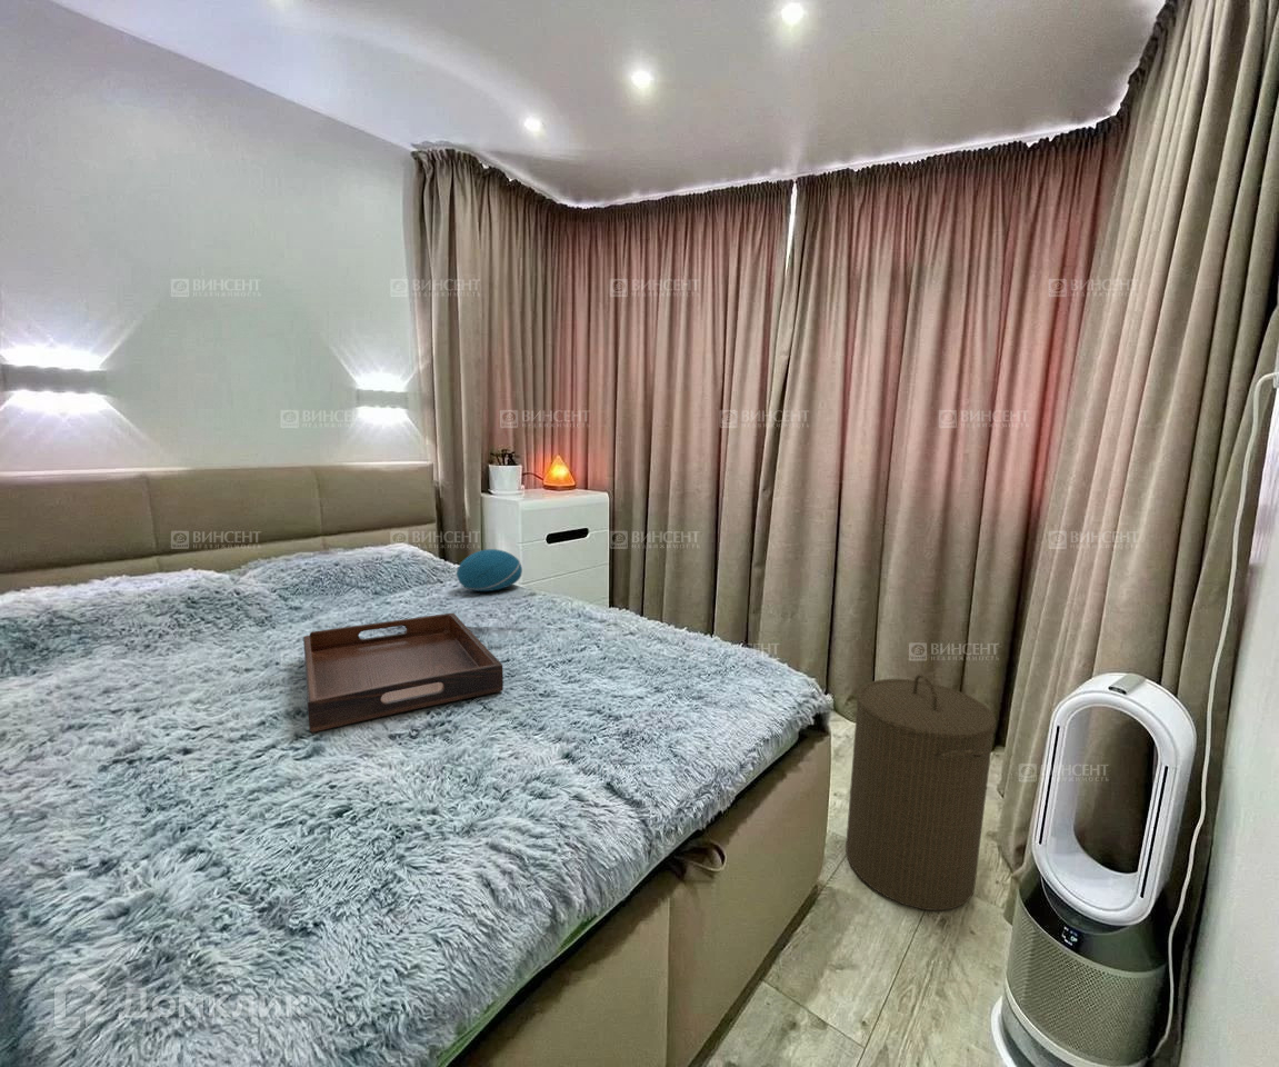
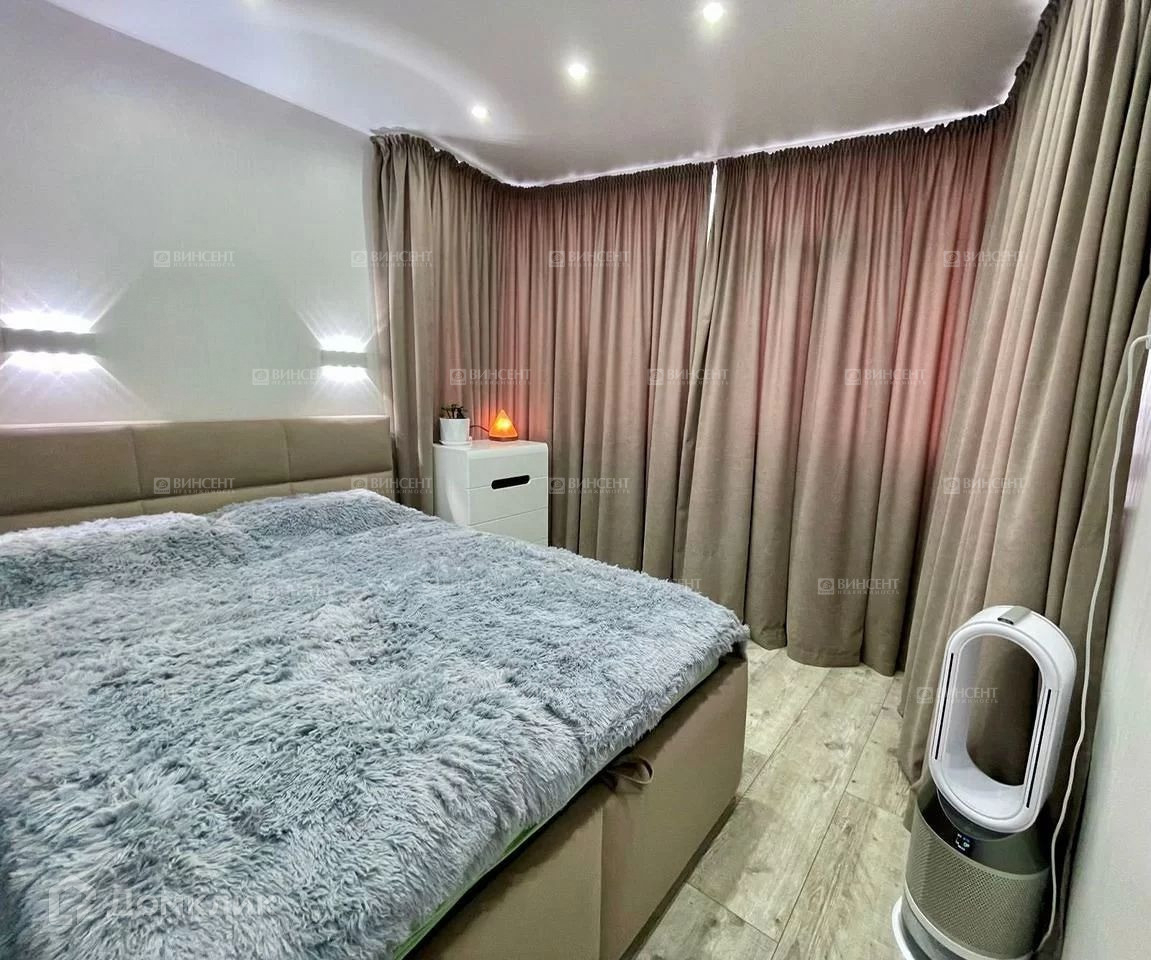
- laundry hamper (916, 774)
- serving tray (397, 659)
- cushion (490, 569)
